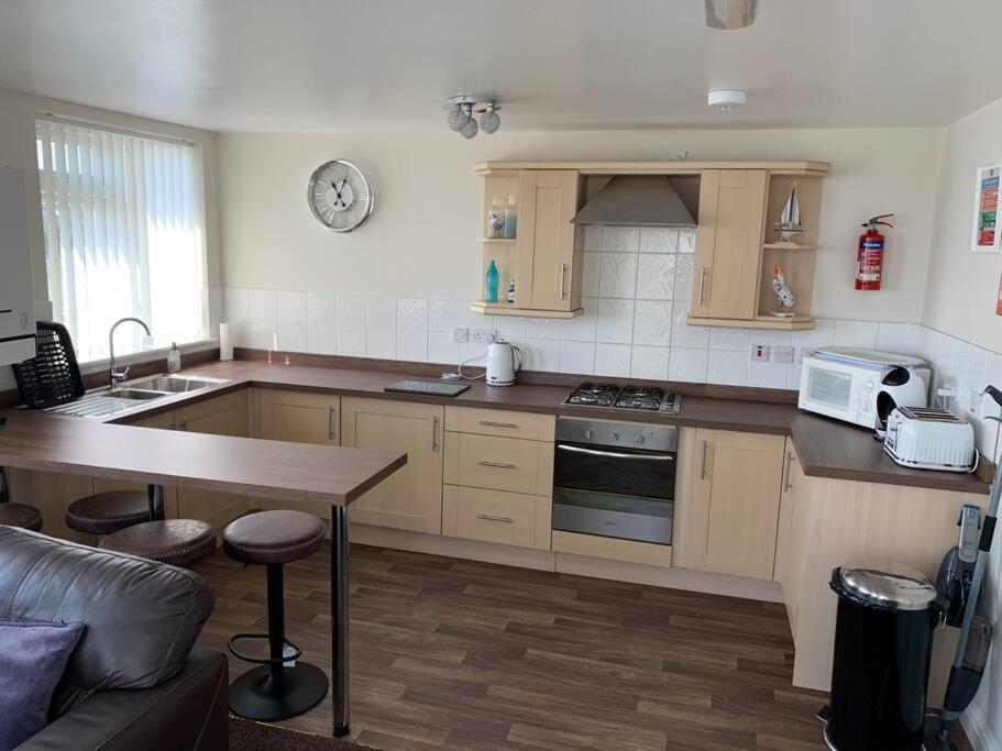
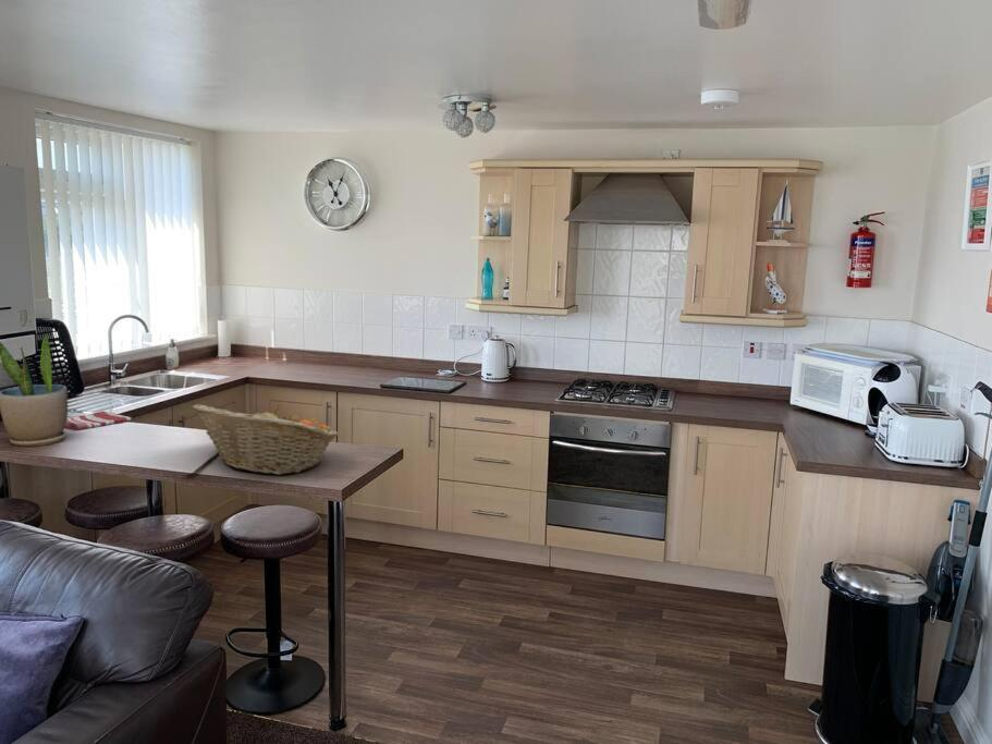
+ fruit basket (266, 431)
+ potted plant (33, 387)
+ dish towel (94, 419)
